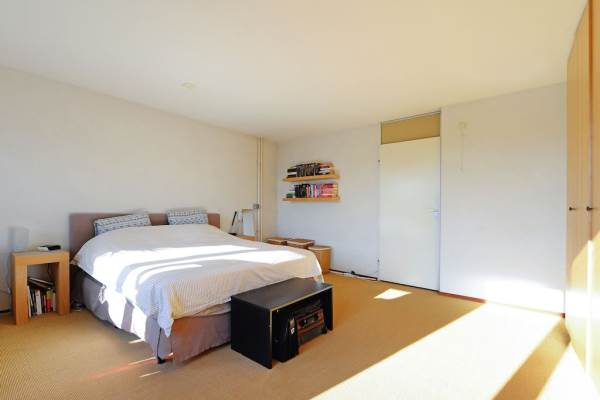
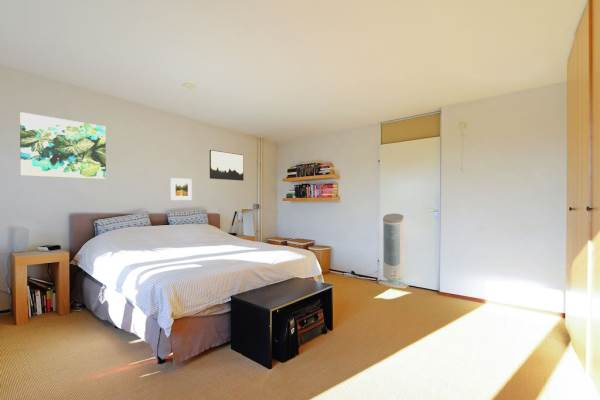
+ wall art (66, 148)
+ wall art (227, 166)
+ air purifier (393, 249)
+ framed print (181, 189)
